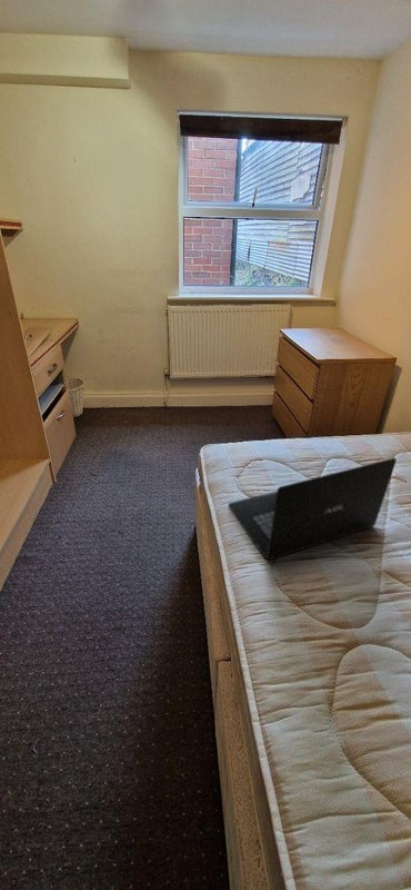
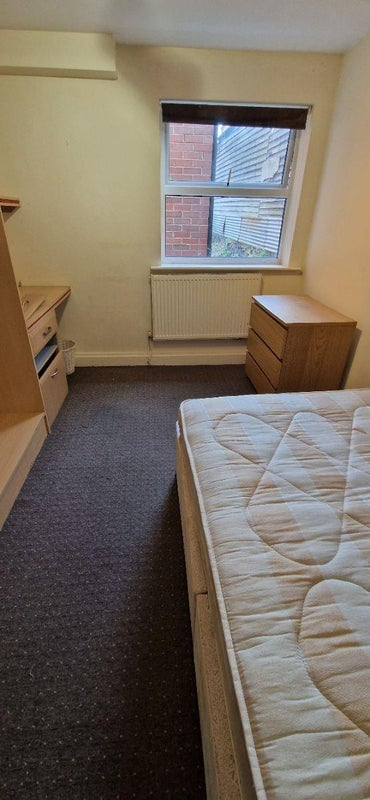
- laptop (304, 484)
